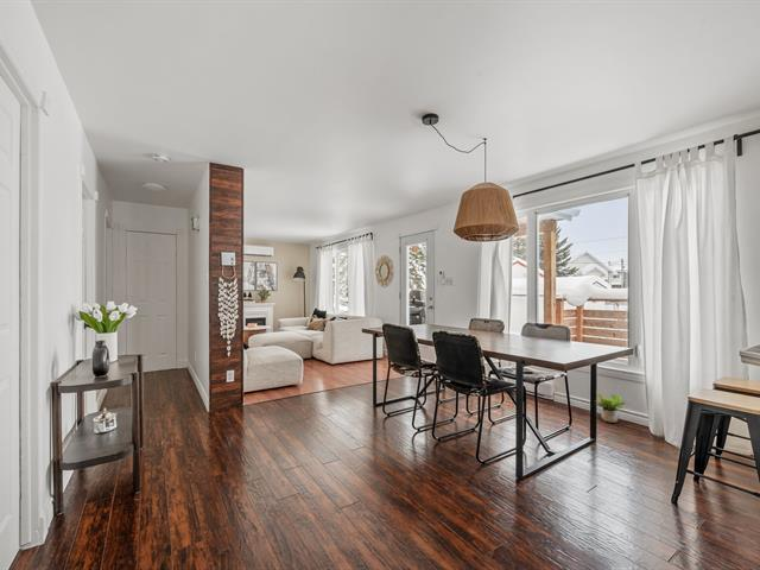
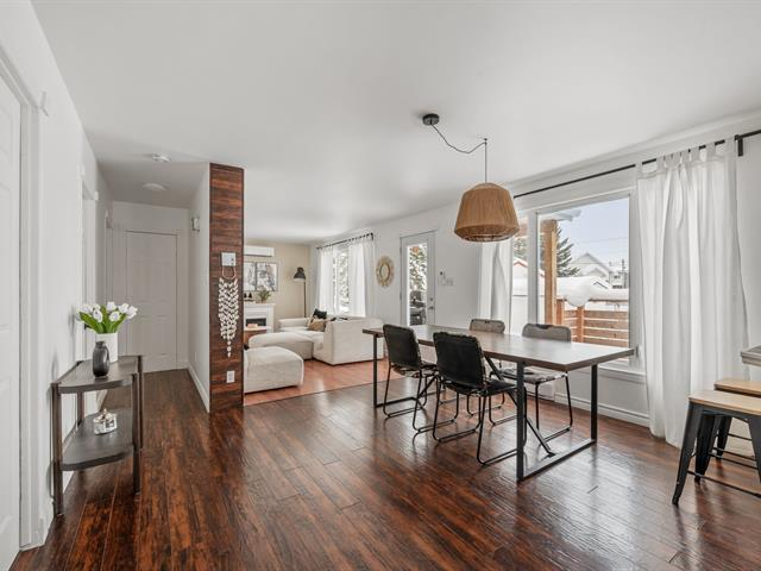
- potted plant (609, 407)
